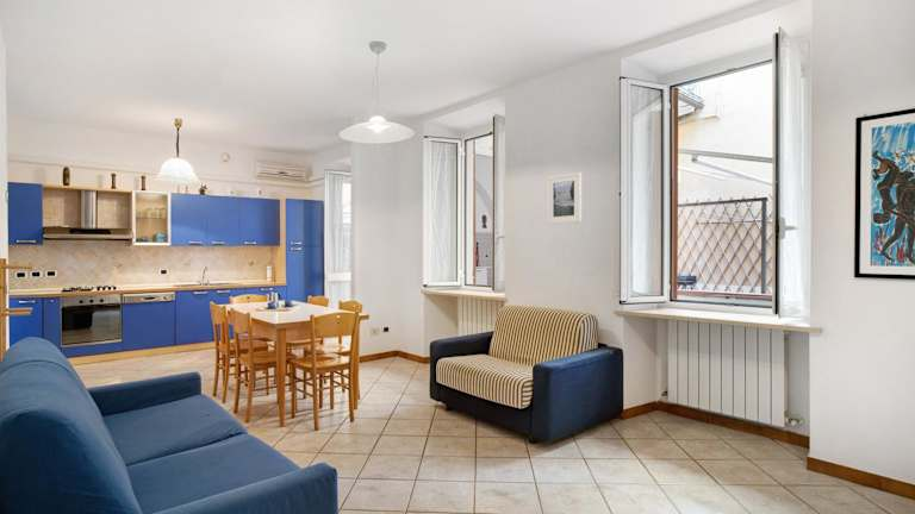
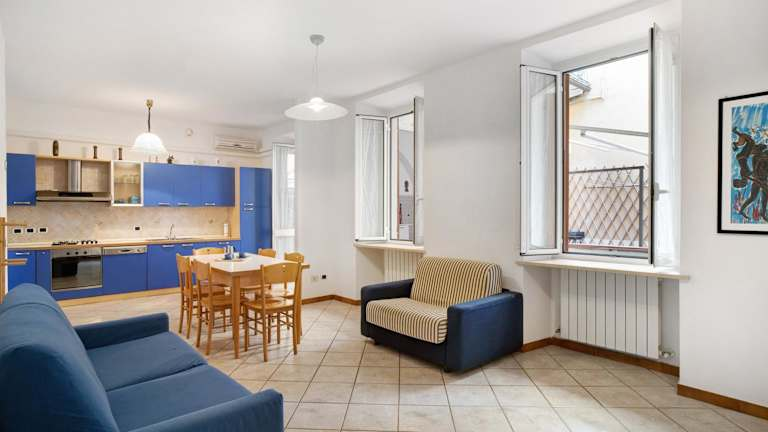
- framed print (564, 199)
